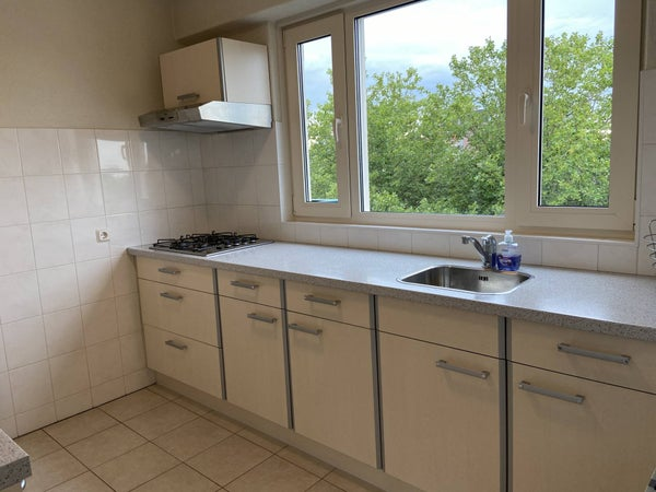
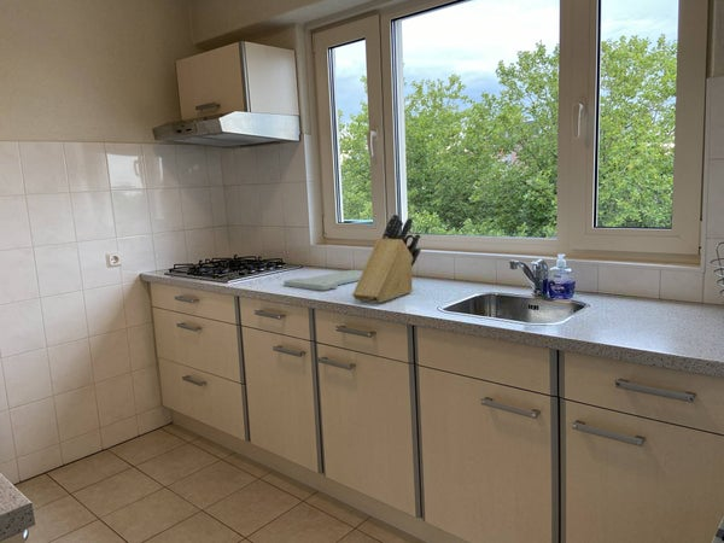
+ cutting board (335, 279)
+ knife block (389, 256)
